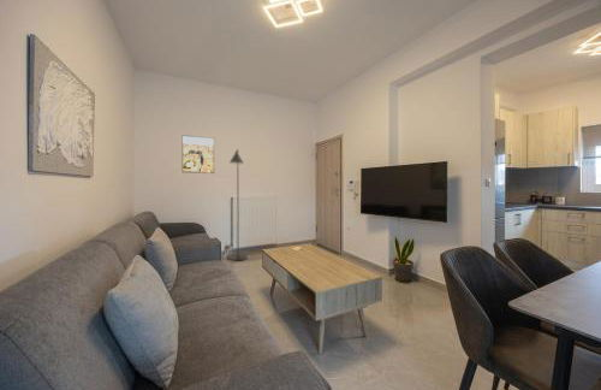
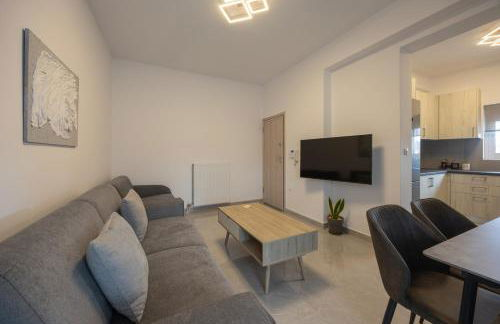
- floor lamp (237, 203)
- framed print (198, 154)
